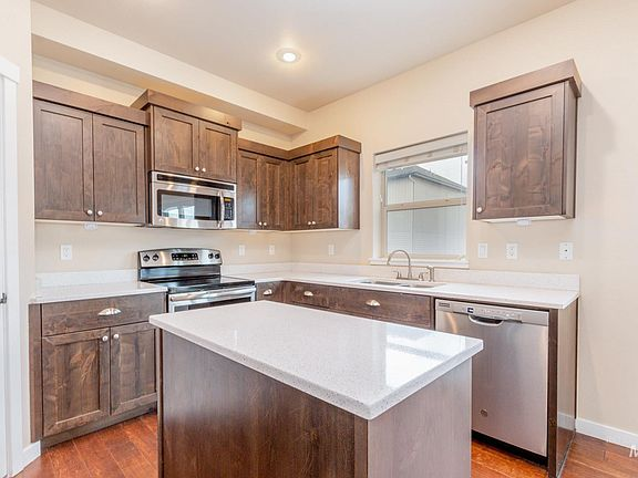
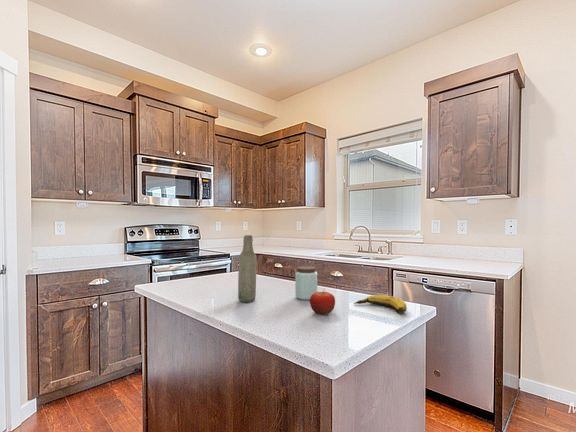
+ fruit (322, 300)
+ banana (382, 301)
+ peanut butter (306, 282)
+ bottle (247, 267)
